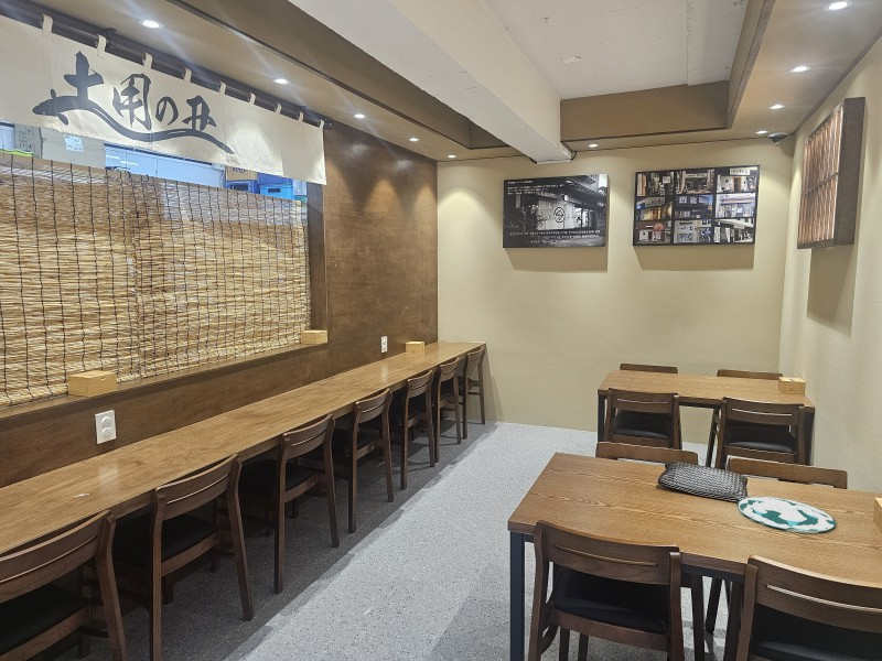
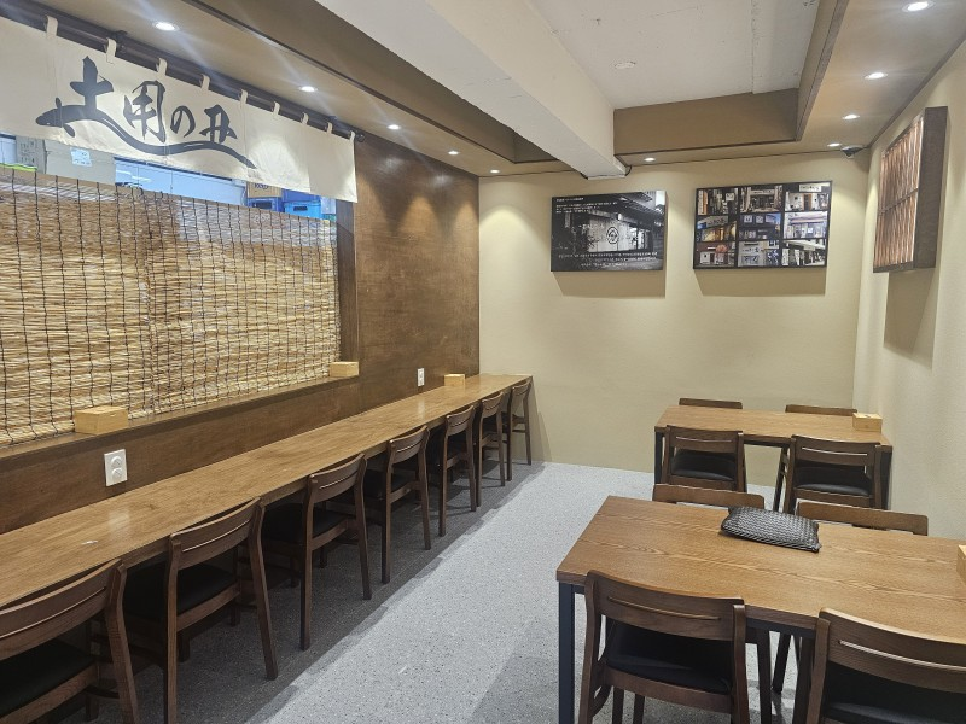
- plate (784, 509)
